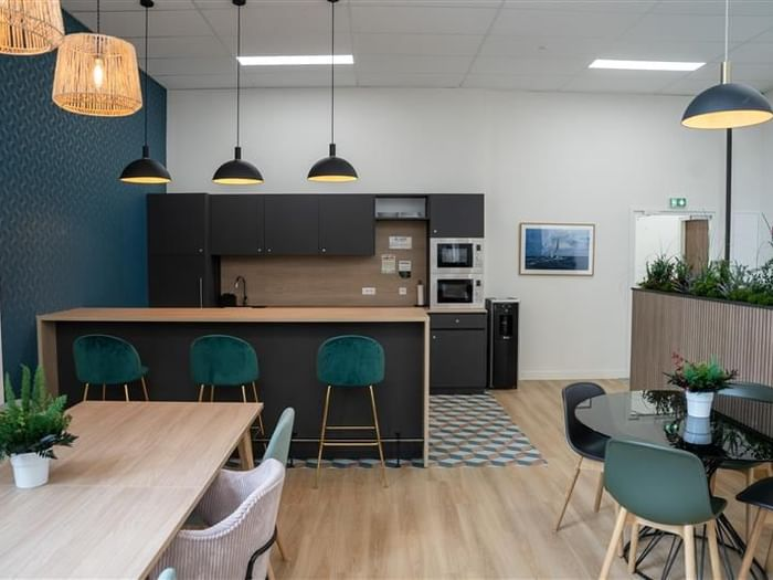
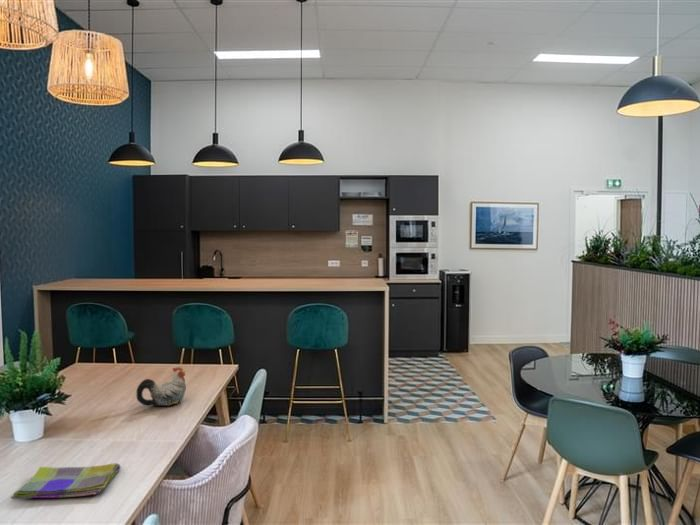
+ chicken figurine (162, 387)
+ dish towel (70, 479)
